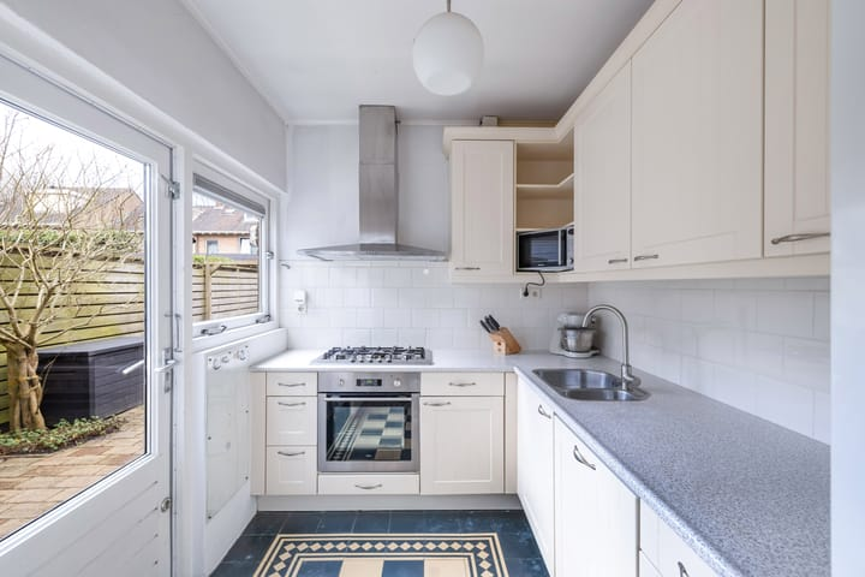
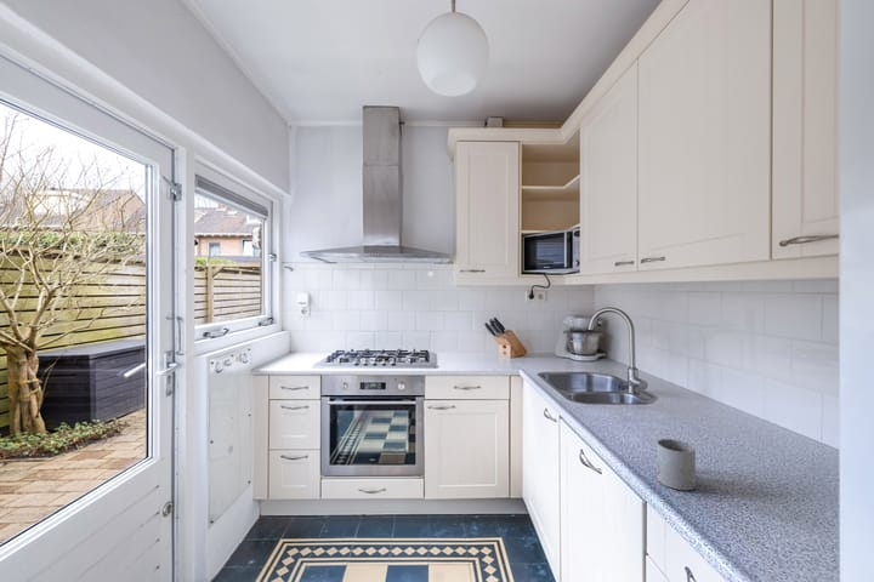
+ mug (672, 460)
